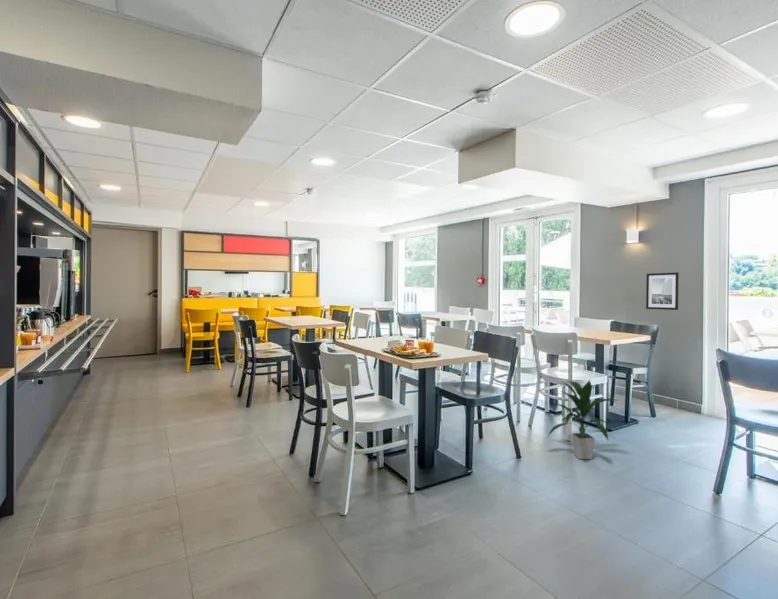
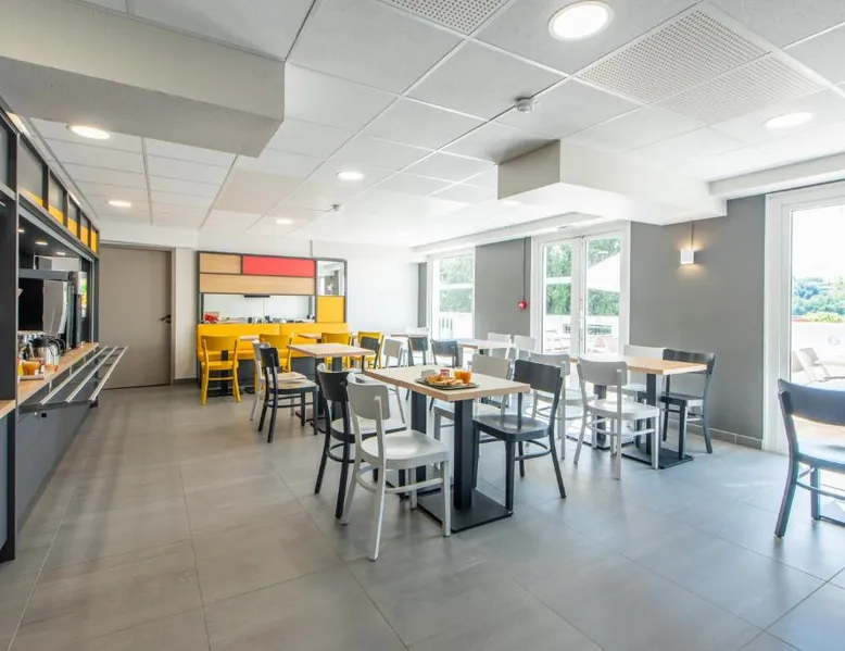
- wall art (661, 291)
- indoor plant (579, 416)
